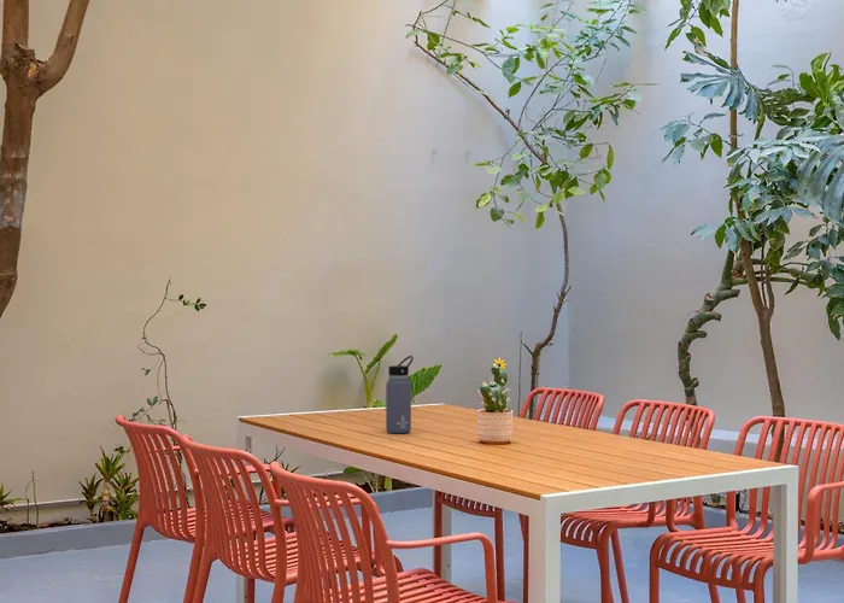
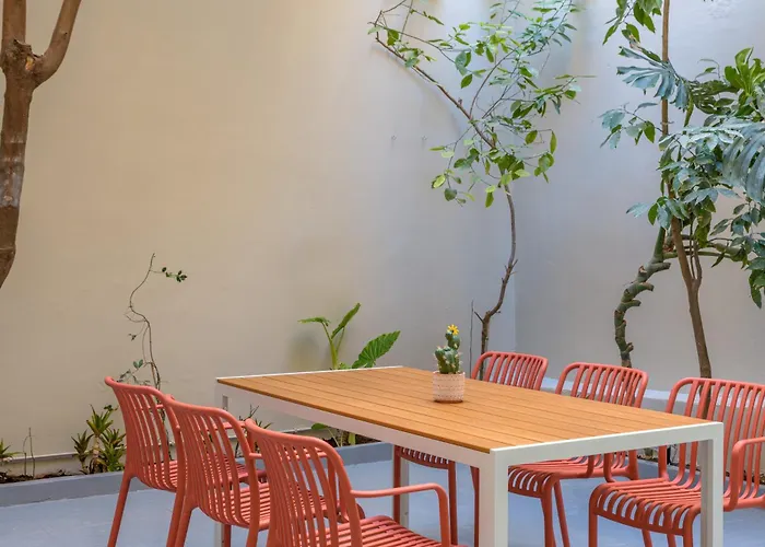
- water bottle (399, 393)
